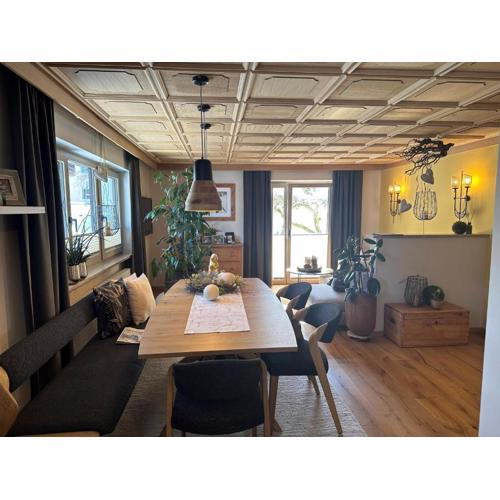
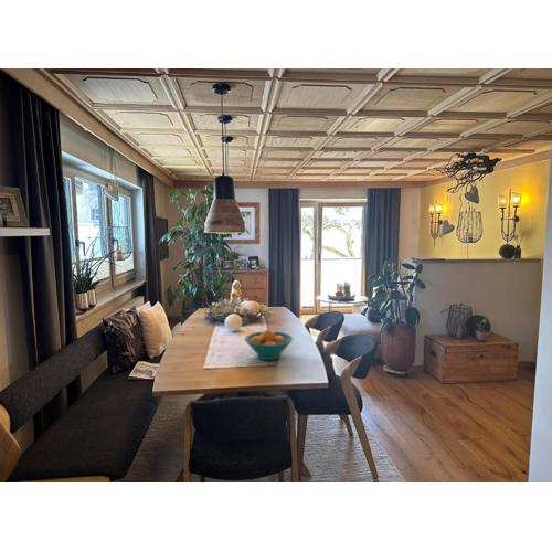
+ fruit bowl (268, 342)
